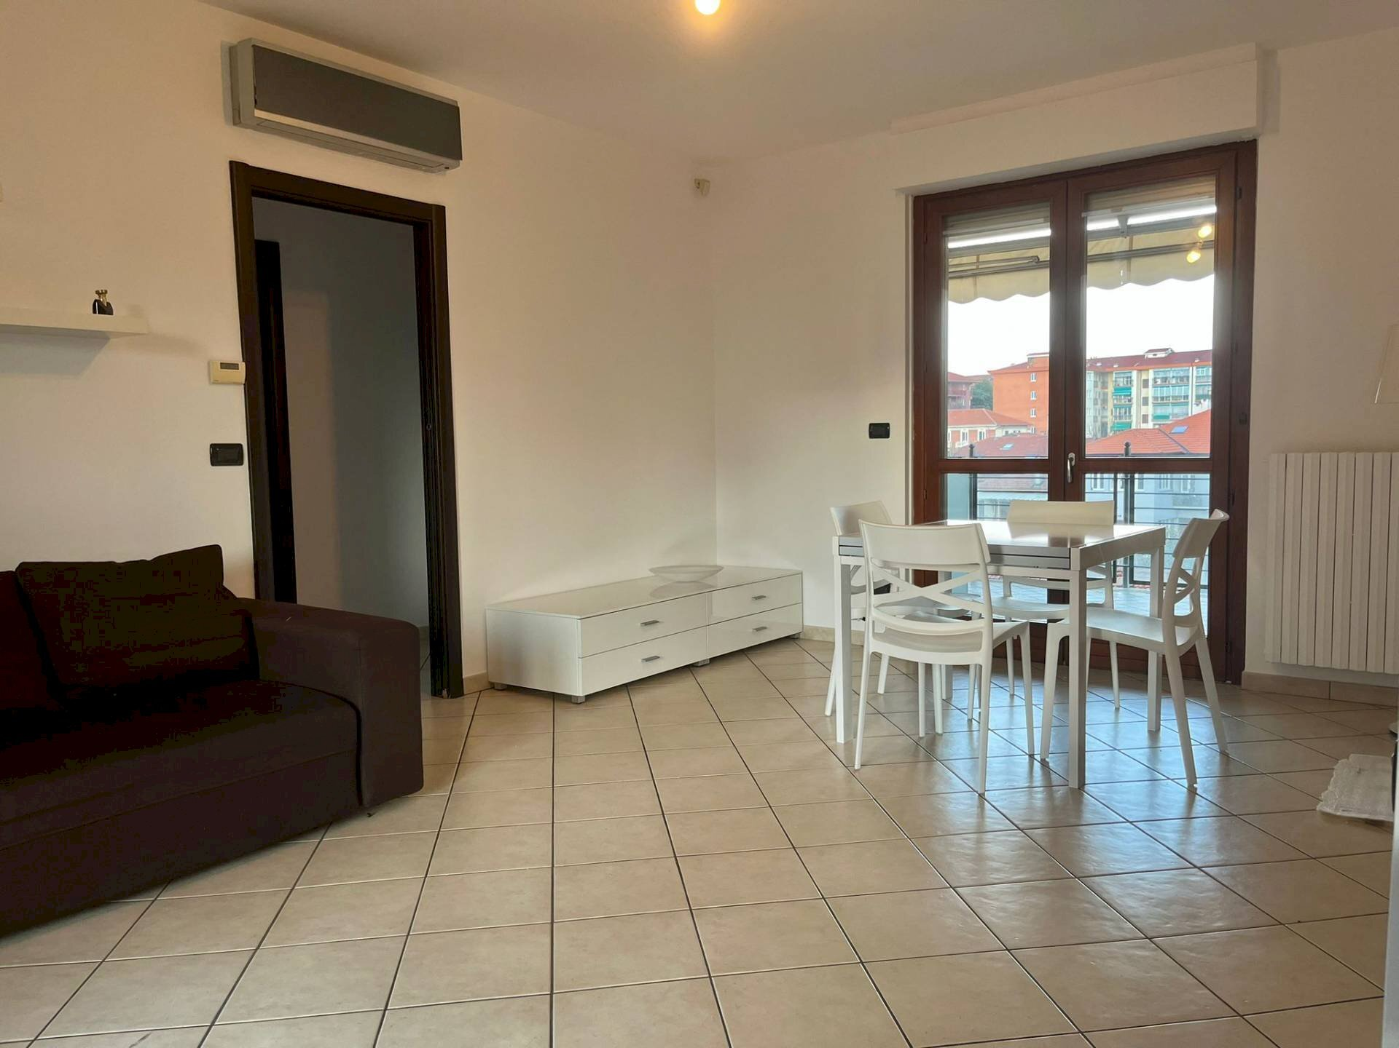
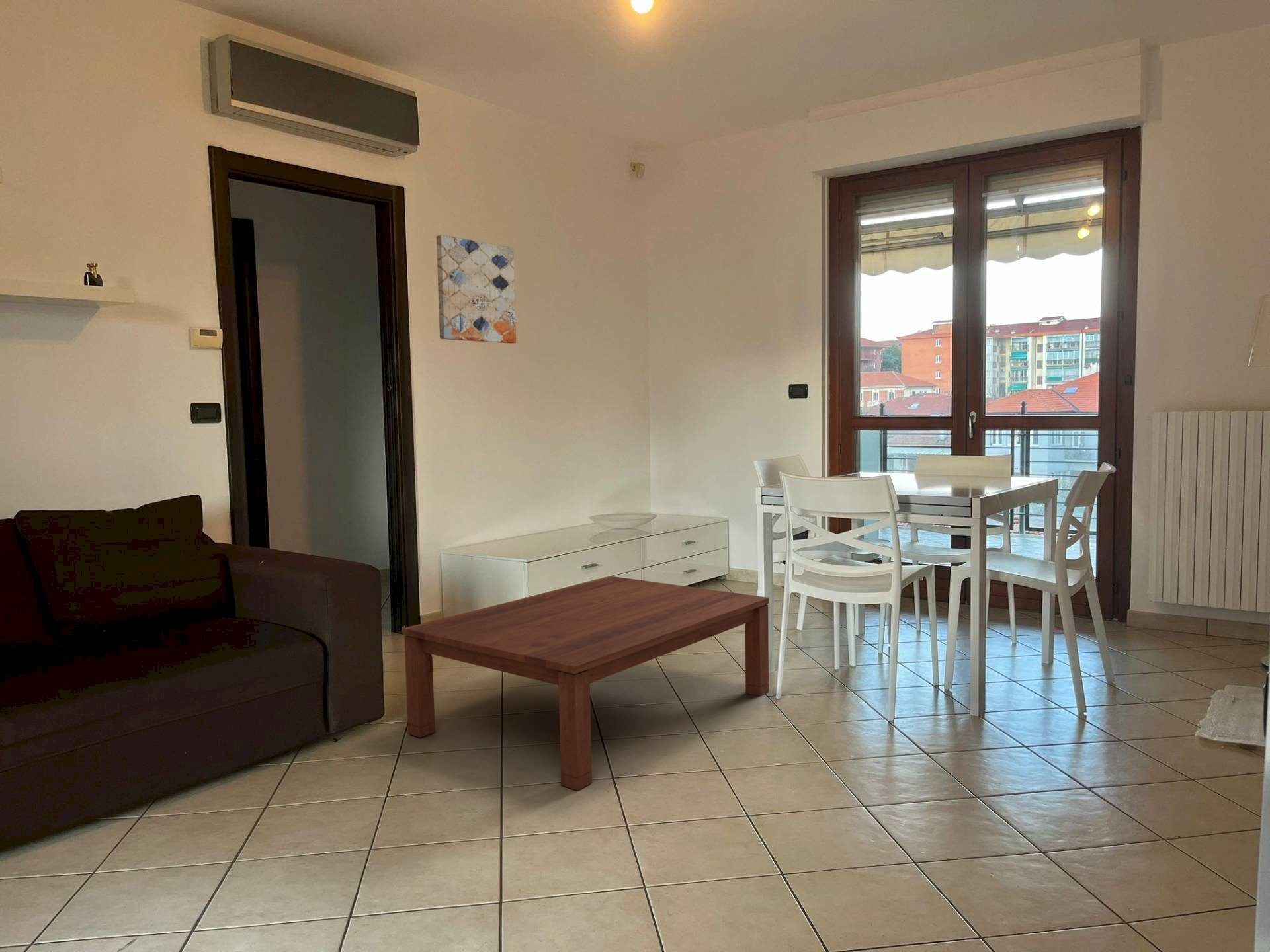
+ coffee table (597, 662)
+ wall art (478, 292)
